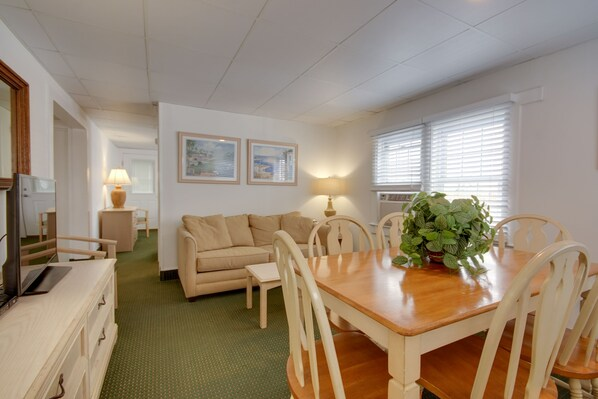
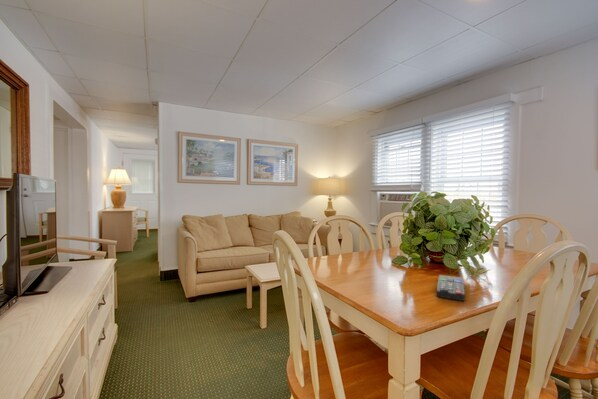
+ remote control (450, 286)
